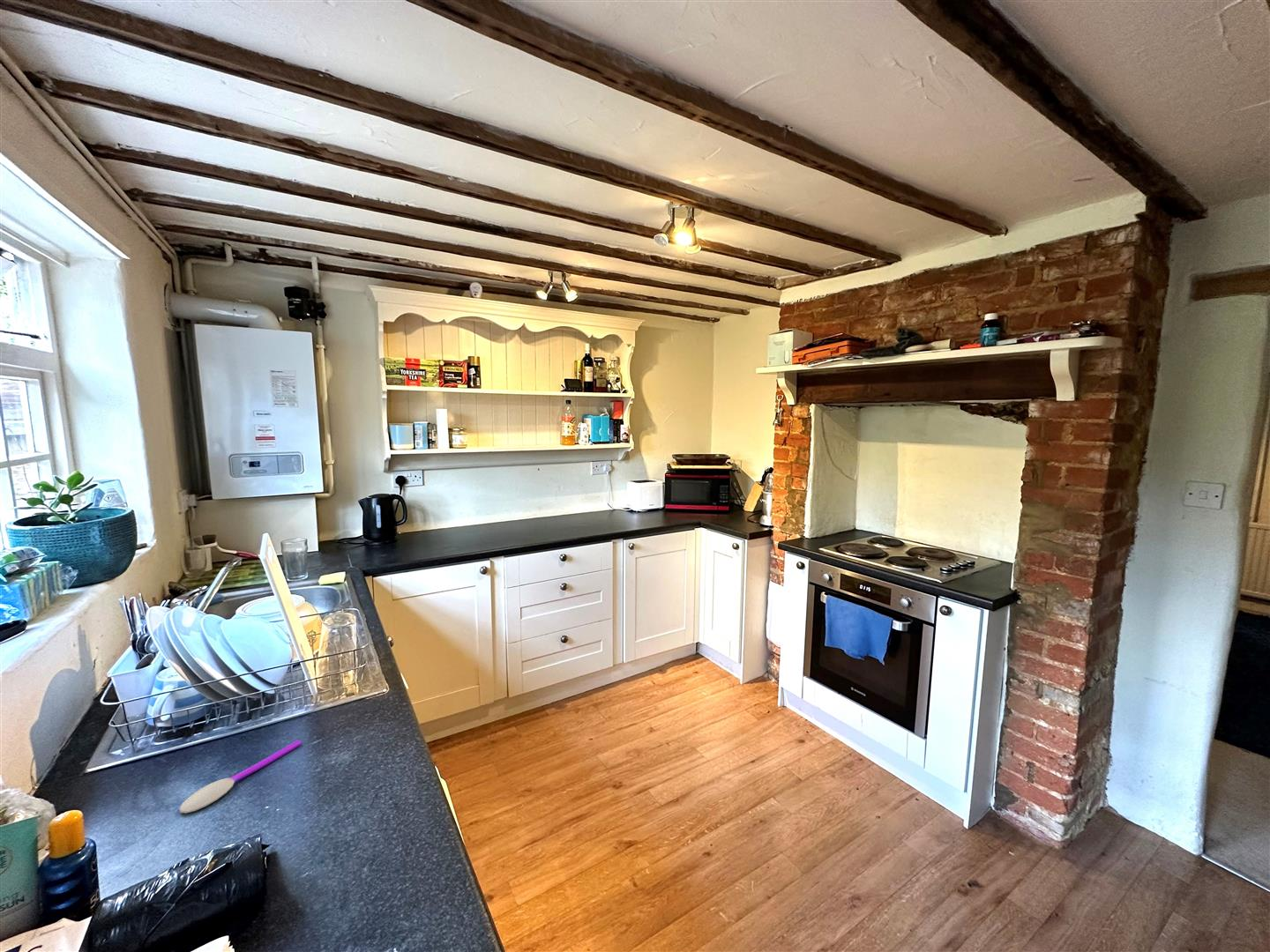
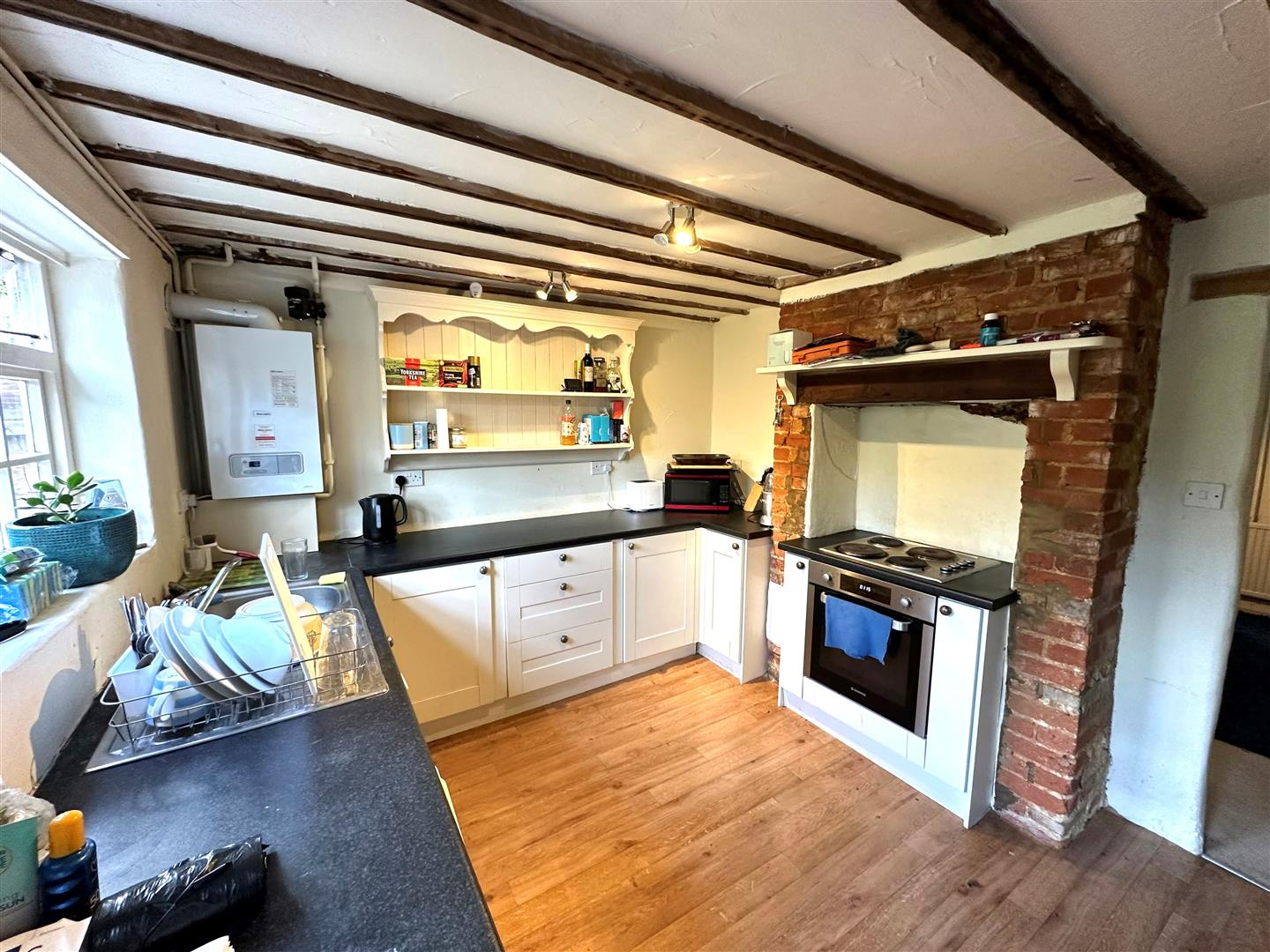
- spoon (245, 771)
